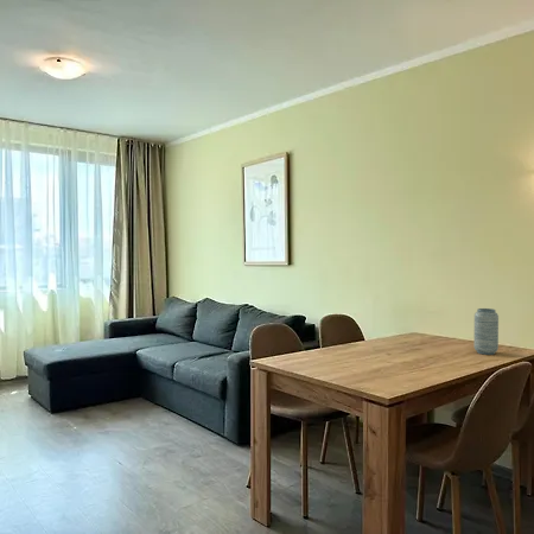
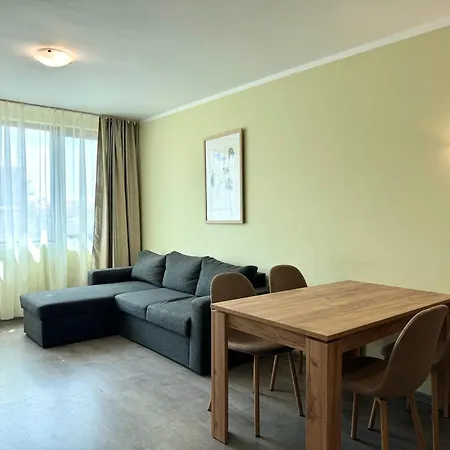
- vase (485, 331)
